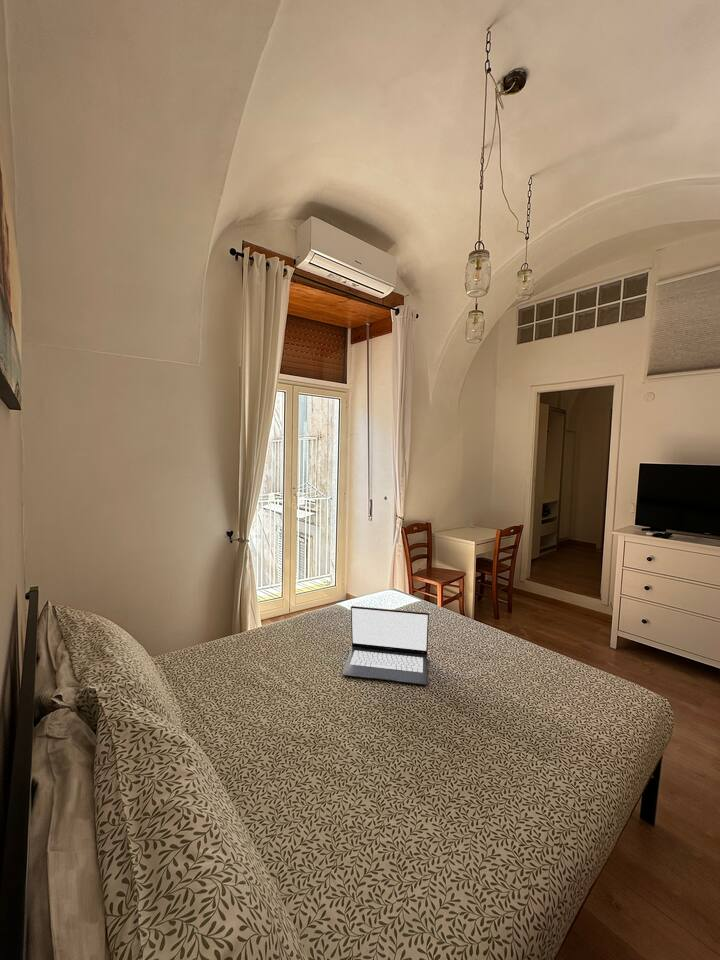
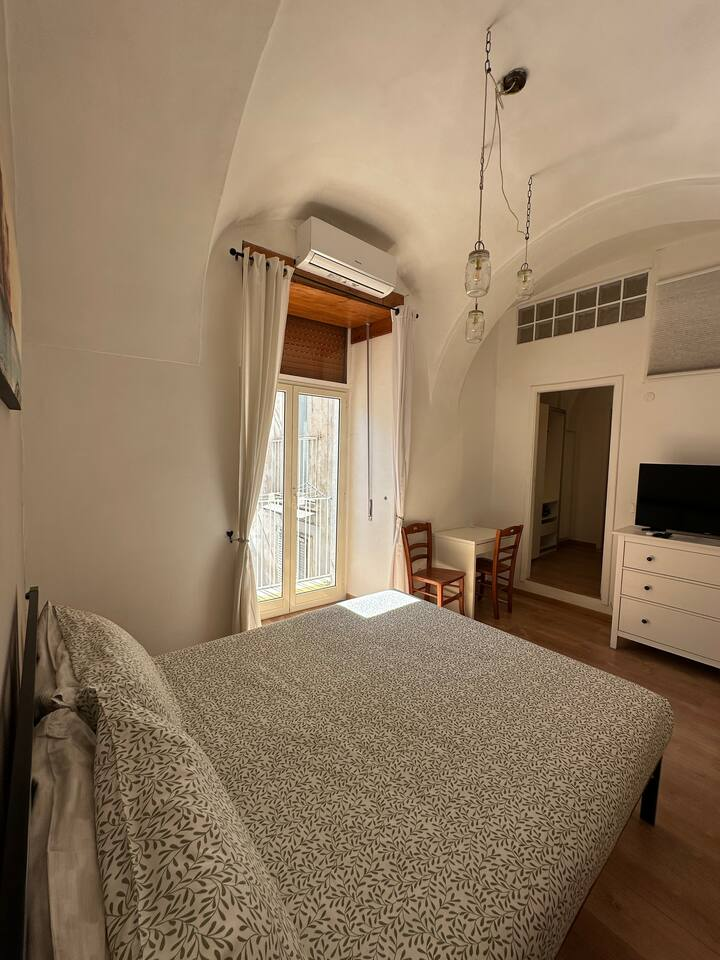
- laptop (387, 640)
